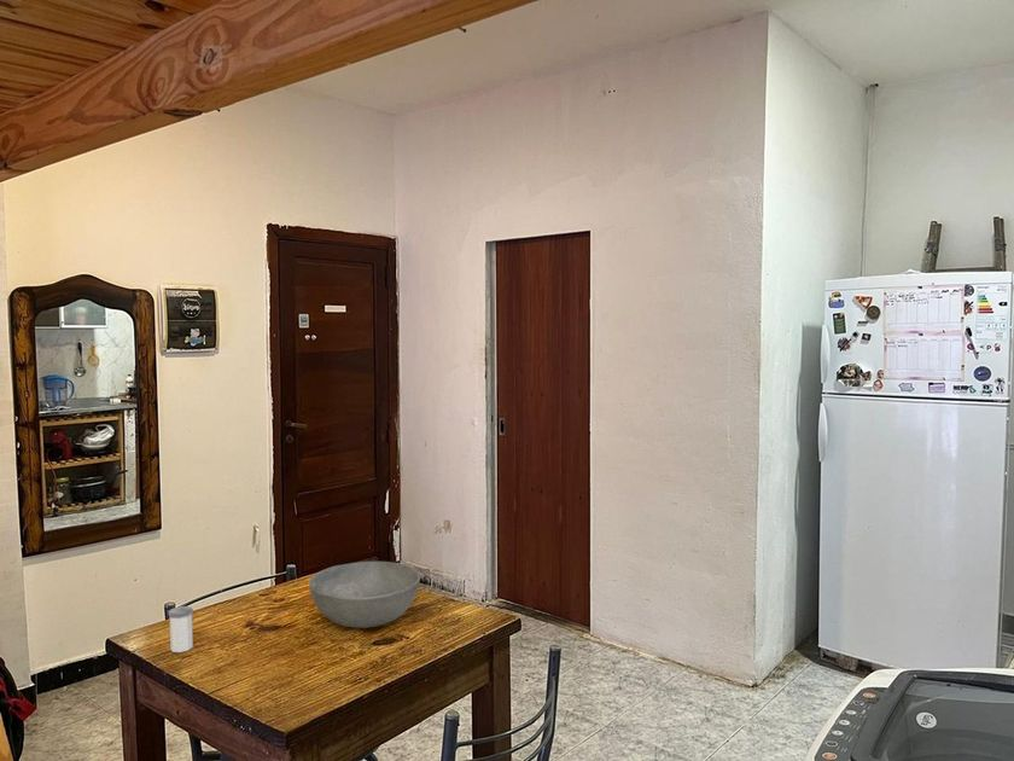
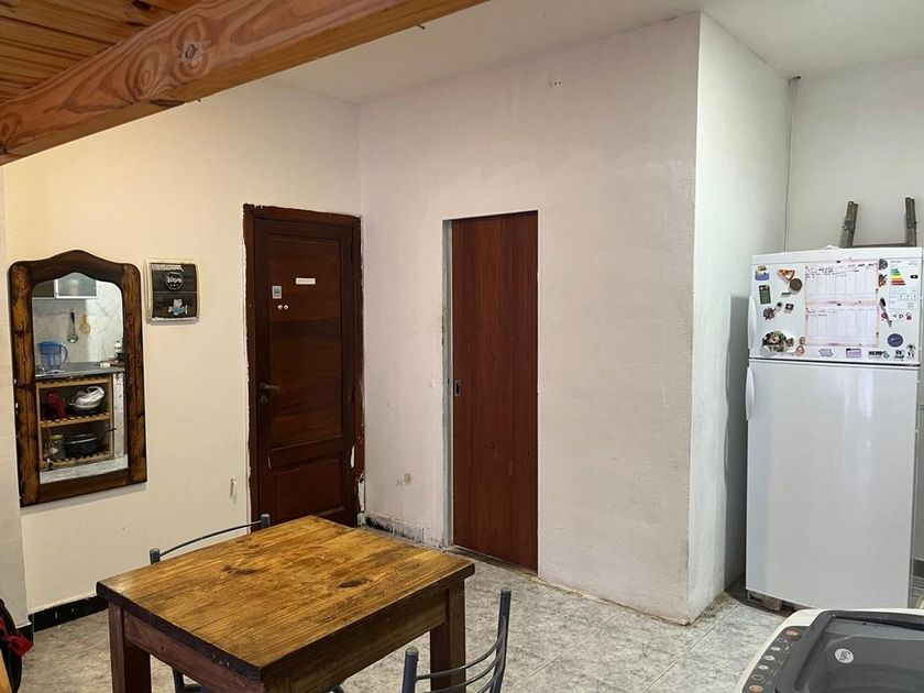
- bowl (366, 598)
- salt shaker (181, 628)
